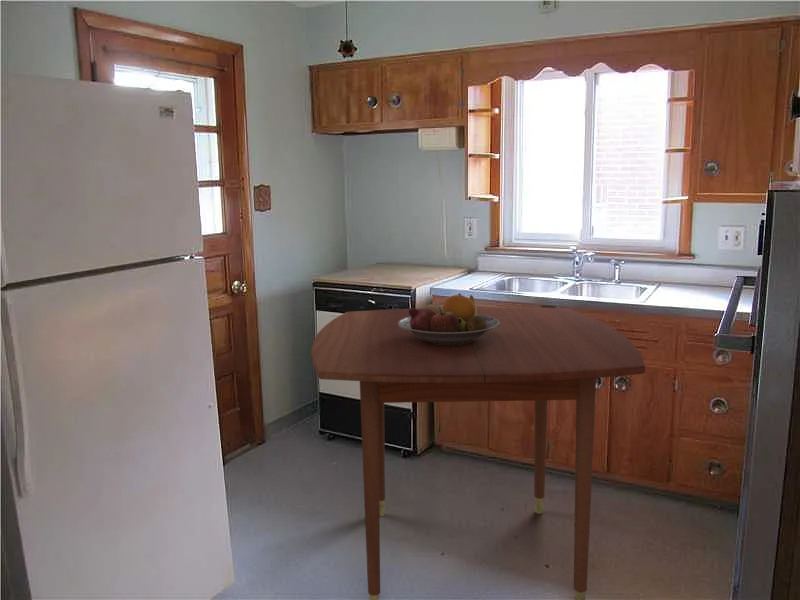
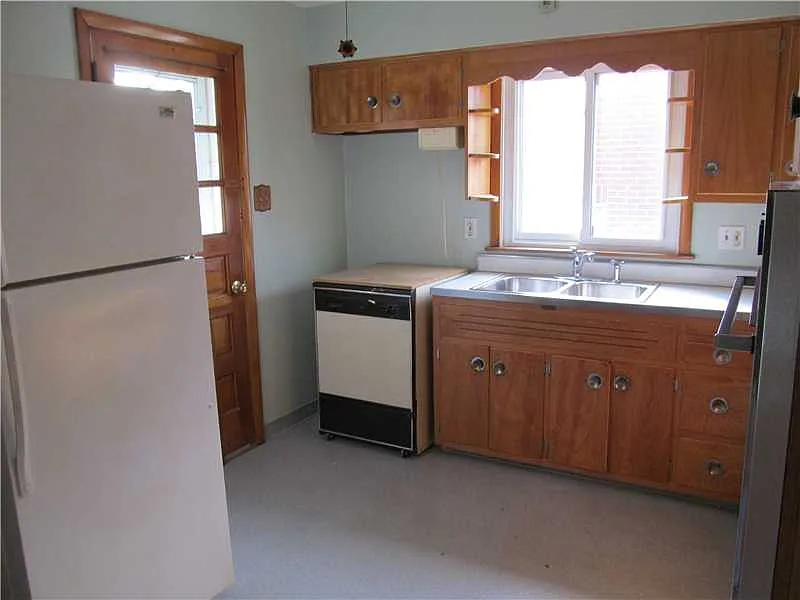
- fruit bowl (448, 317)
- dining table (467, 401)
